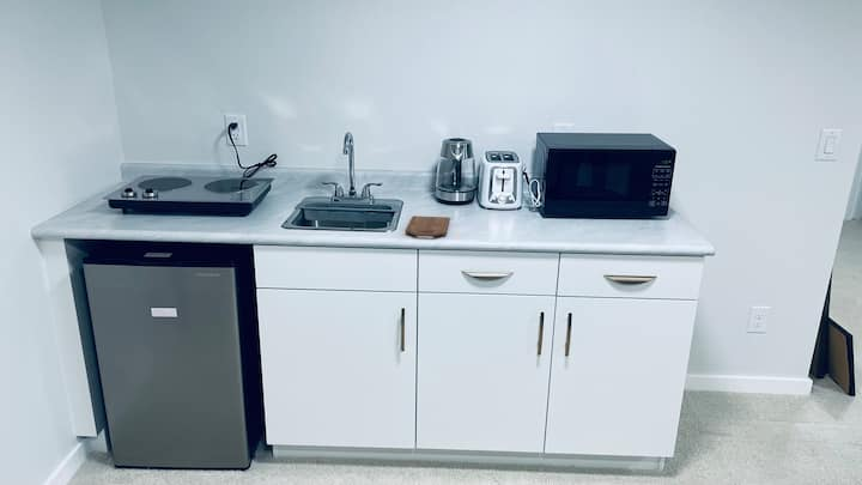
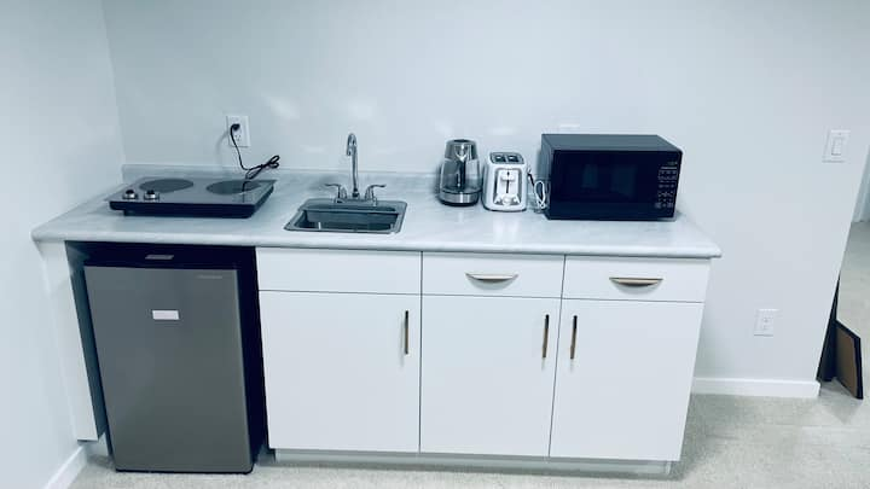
- cutting board (427, 225)
